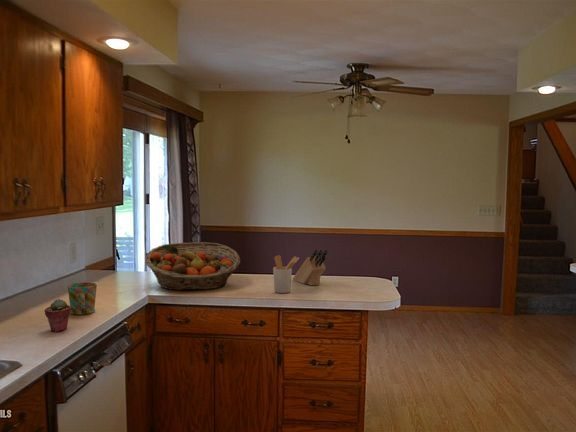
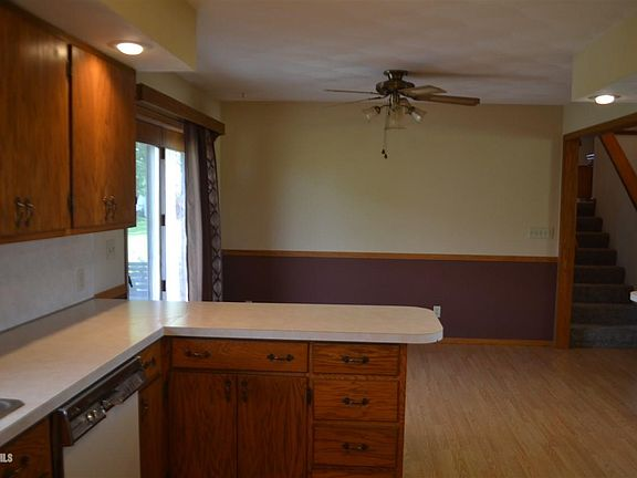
- mug (82, 299)
- potted succulent (58, 314)
- knife block (310, 265)
- fruit basket (193, 265)
- utensil holder (286, 273)
